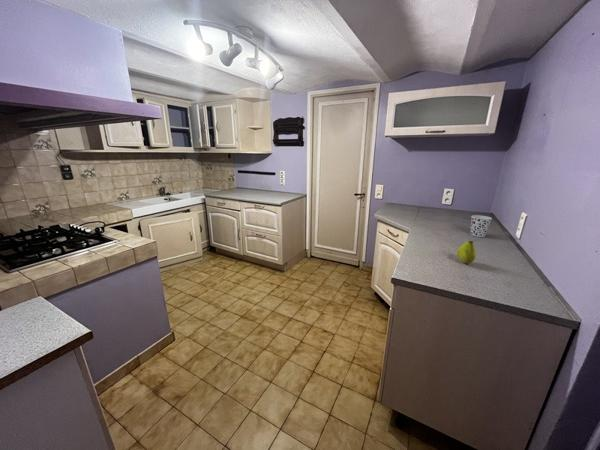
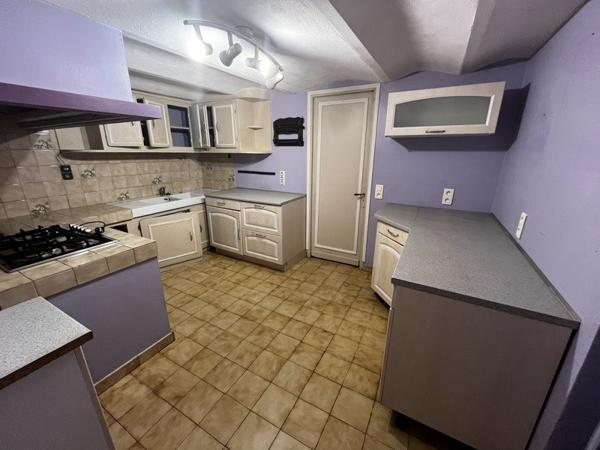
- fruit (467, 251)
- cup (479, 226)
